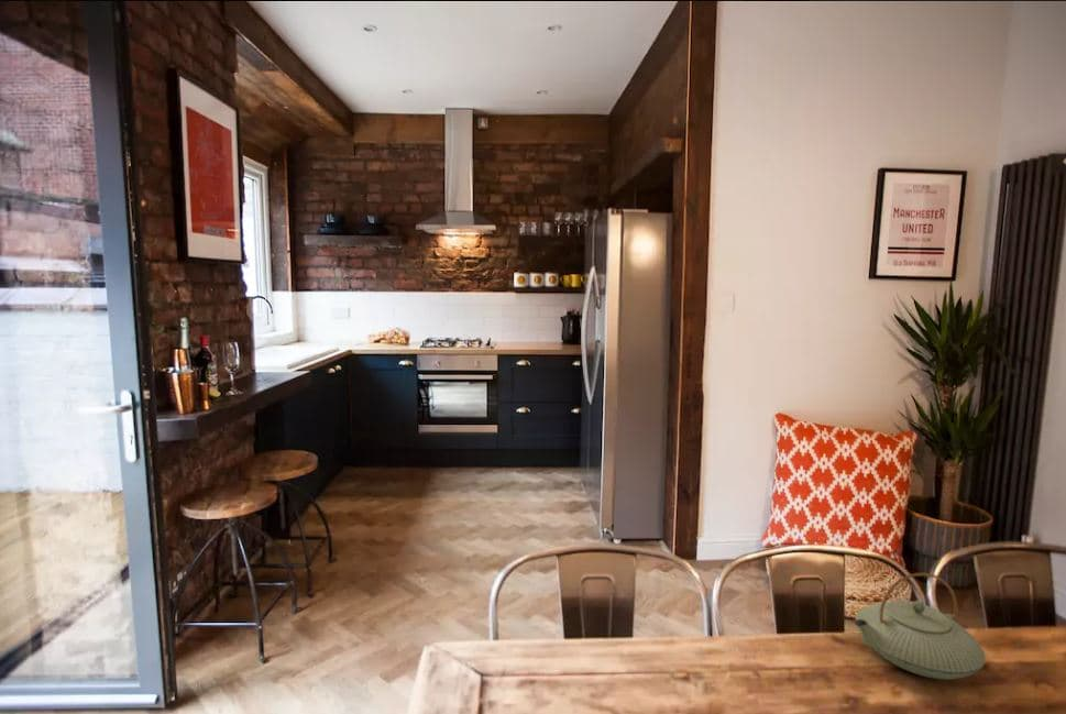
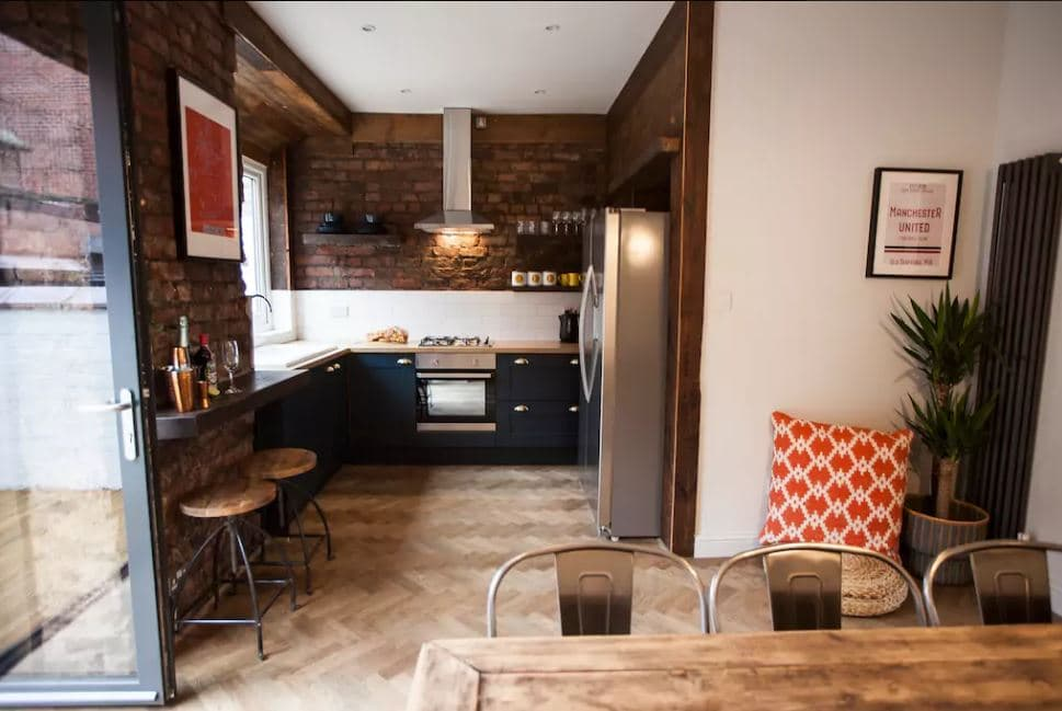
- teapot (911, 614)
